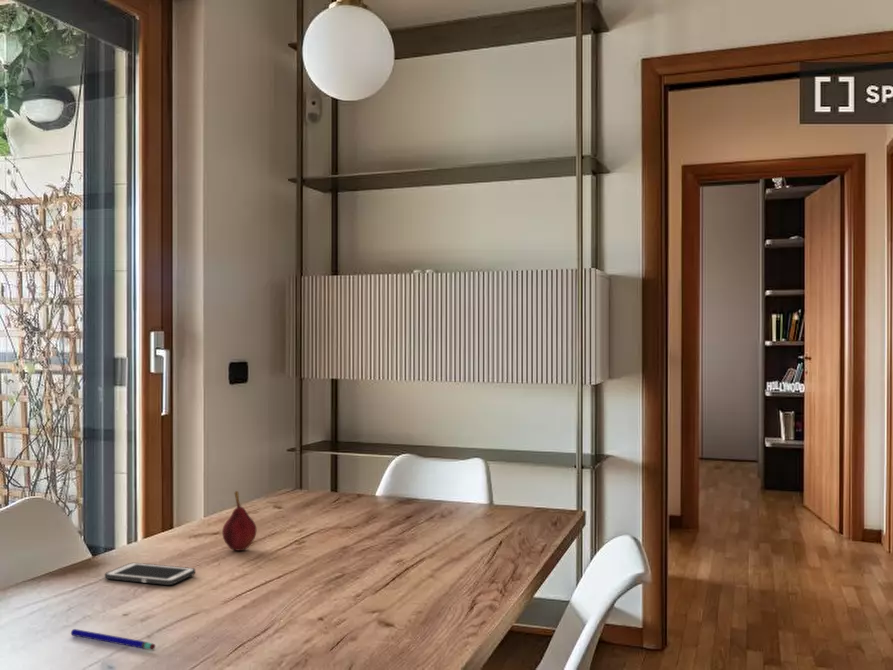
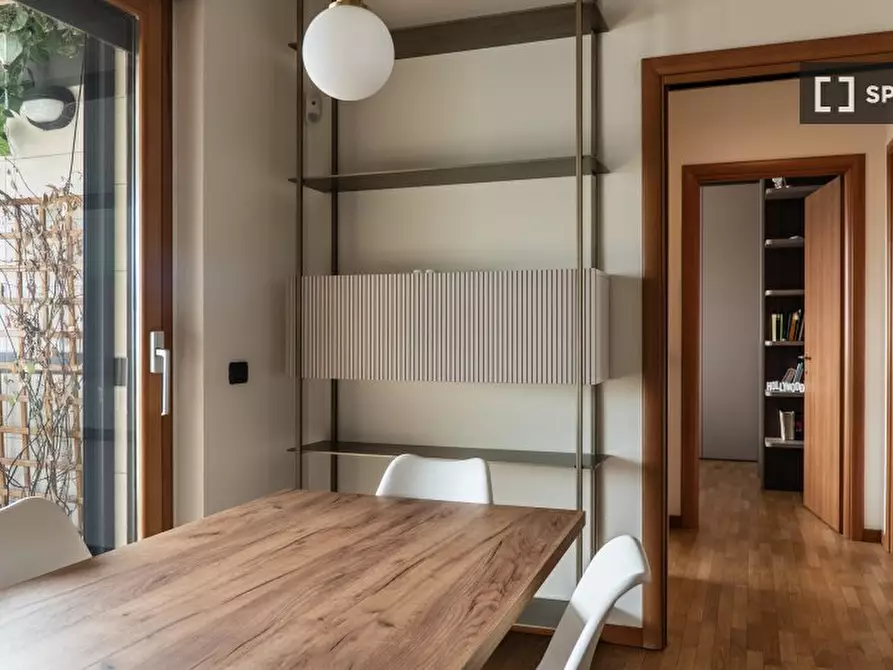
- pen (112, 639)
- cell phone (150, 573)
- fruit (239, 520)
